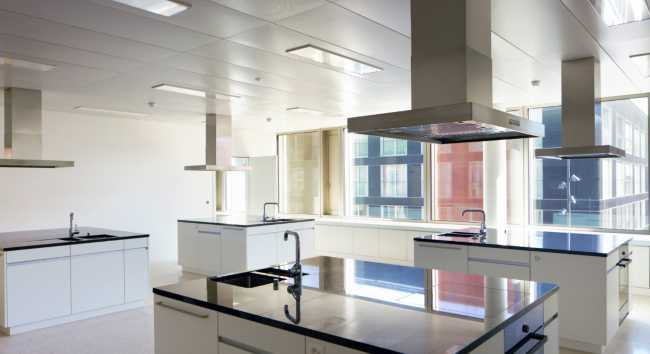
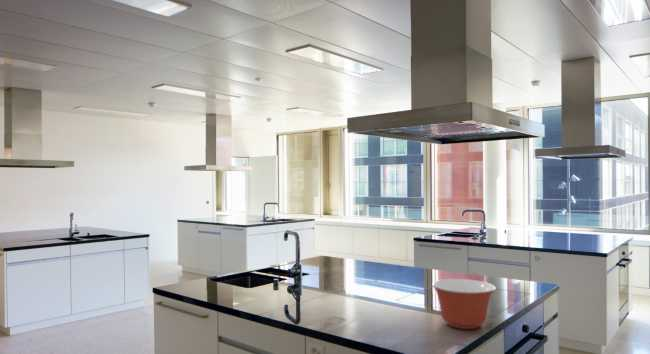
+ mixing bowl (463, 304)
